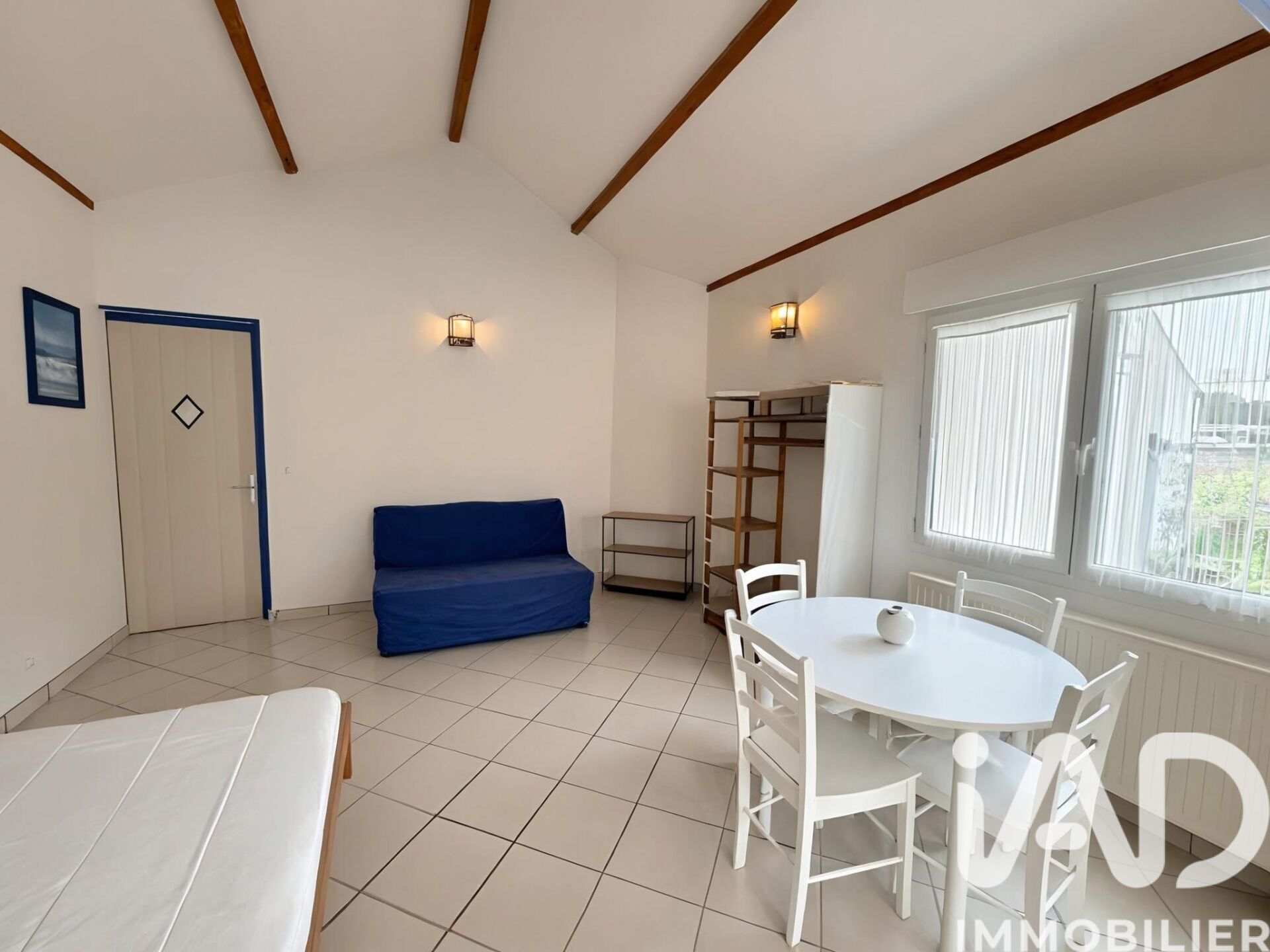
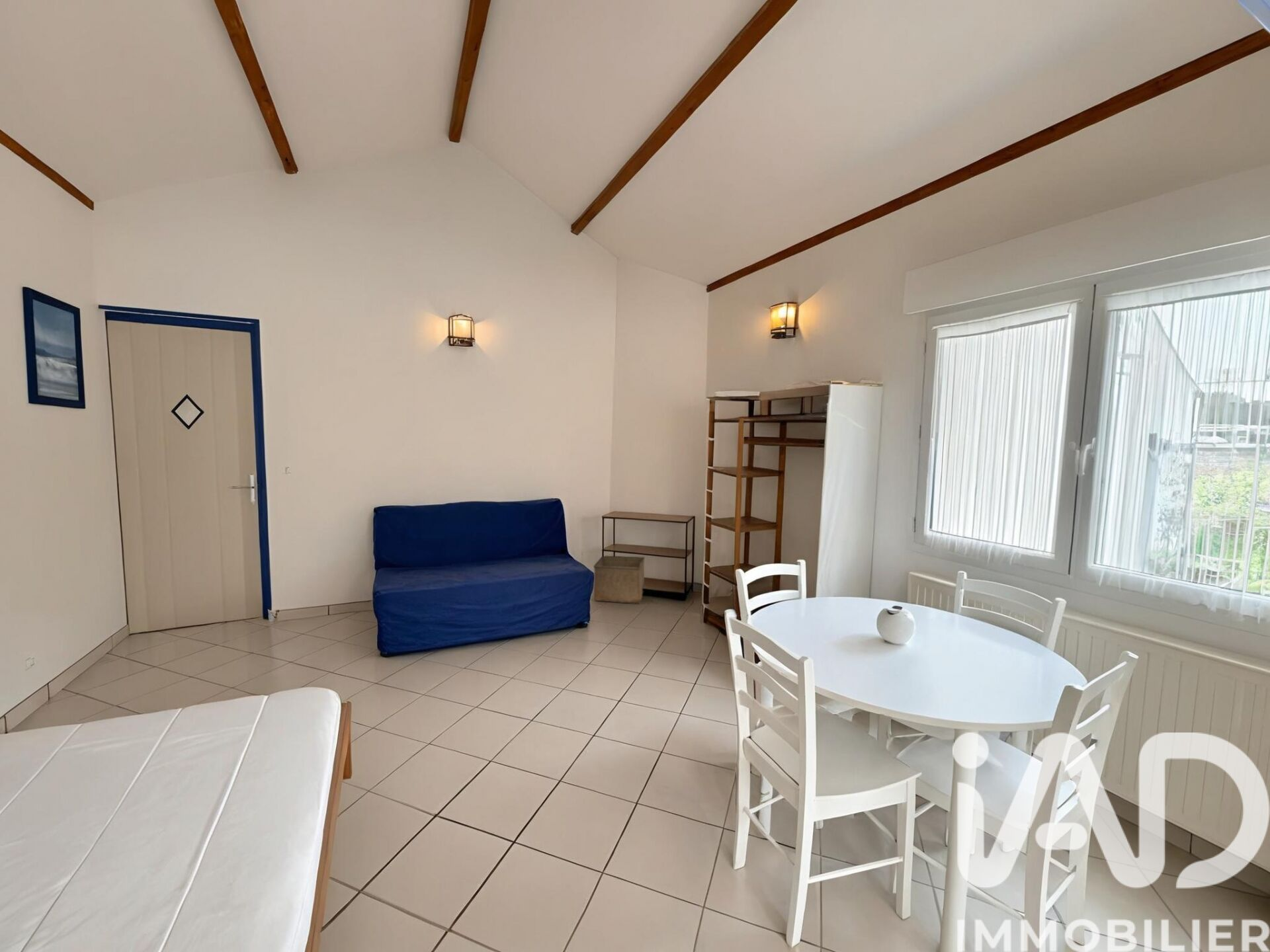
+ storage bin (620, 578)
